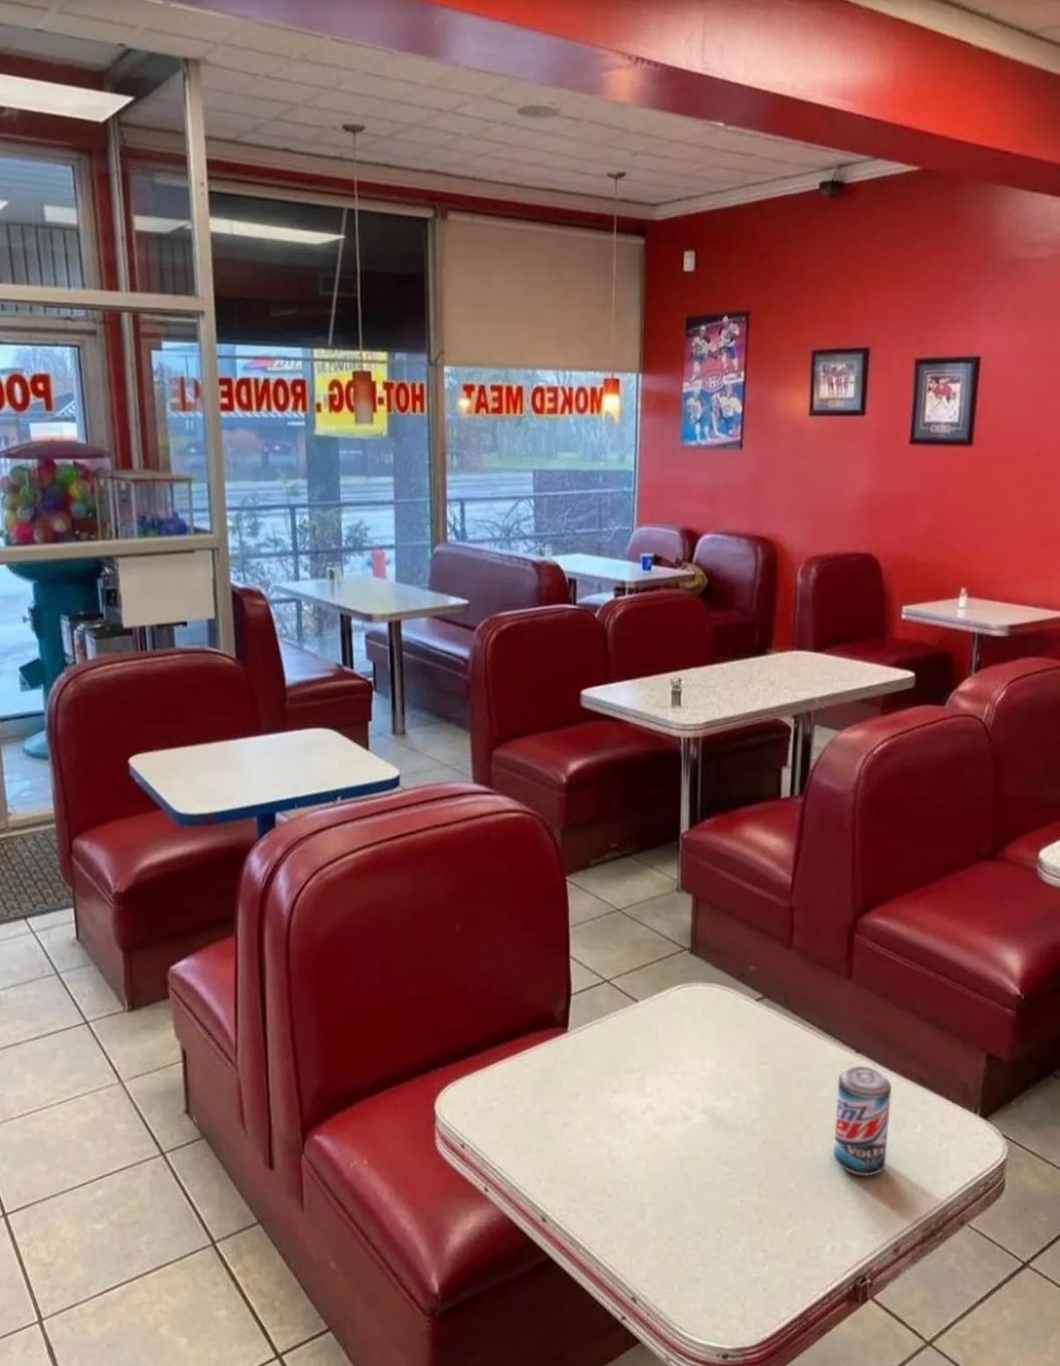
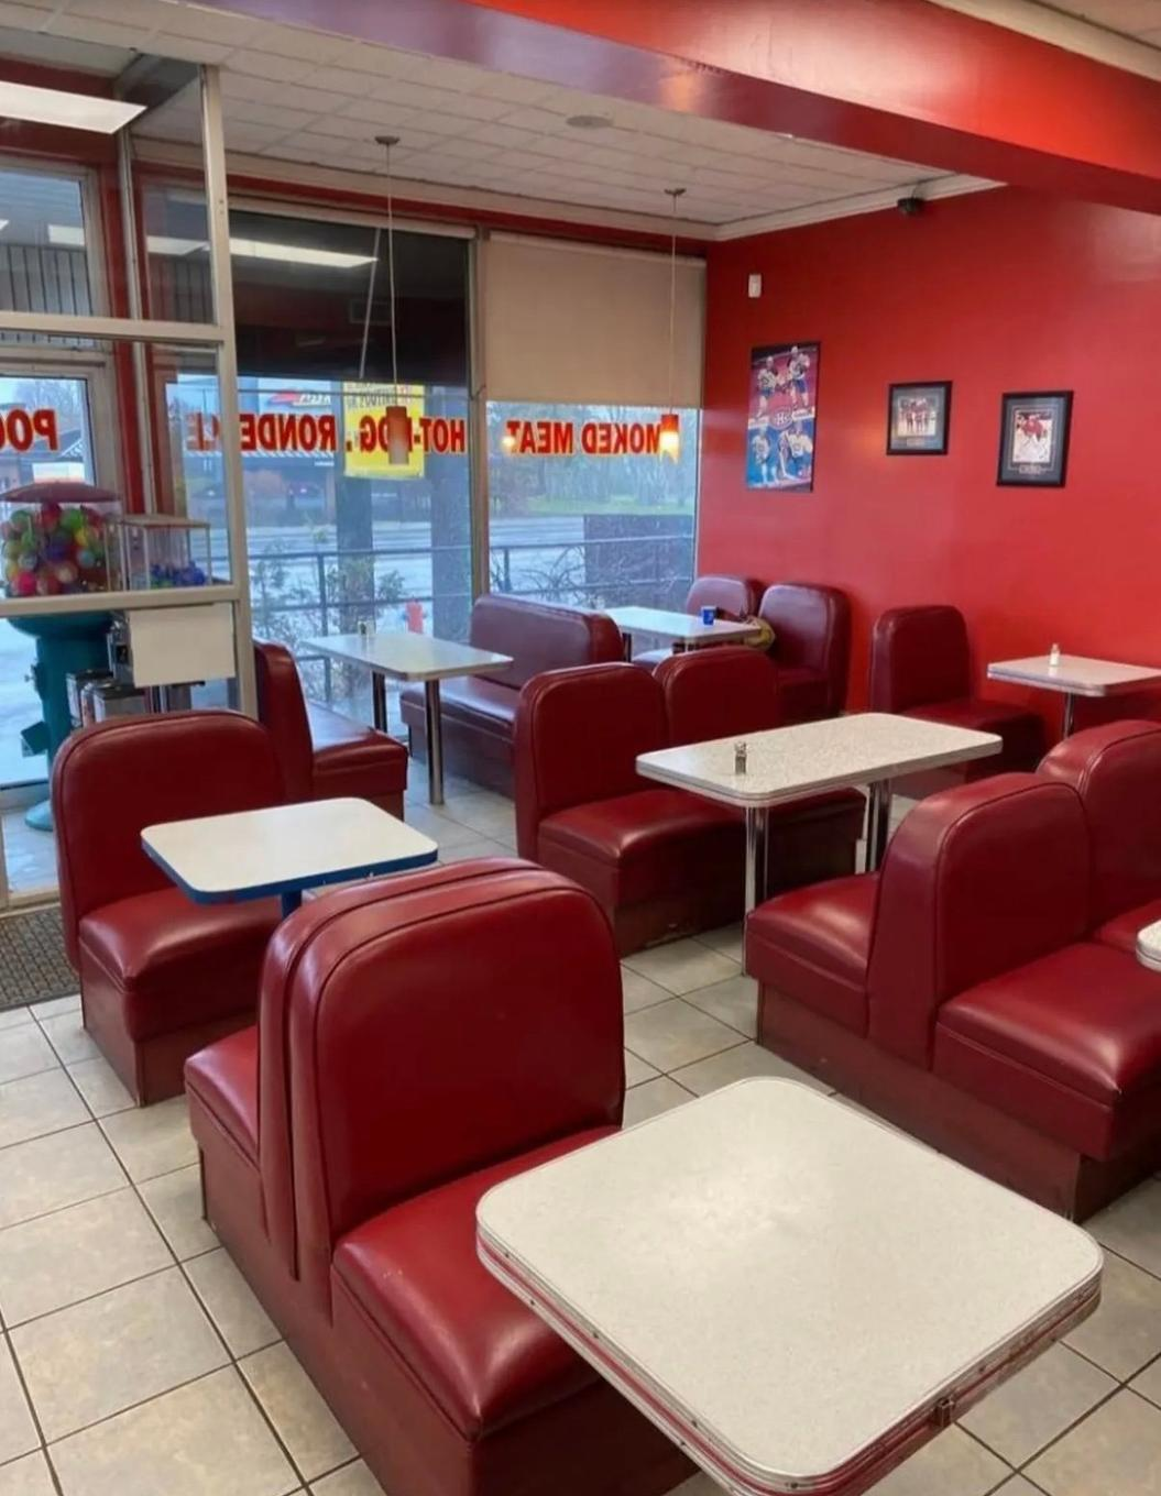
- beer can (862, 1120)
